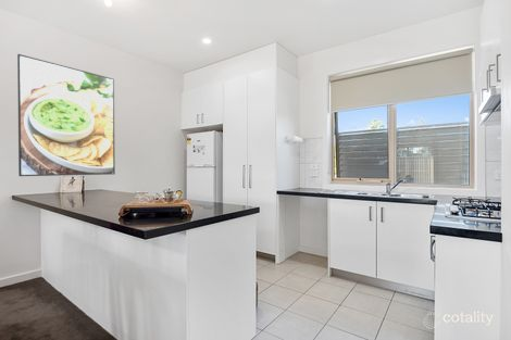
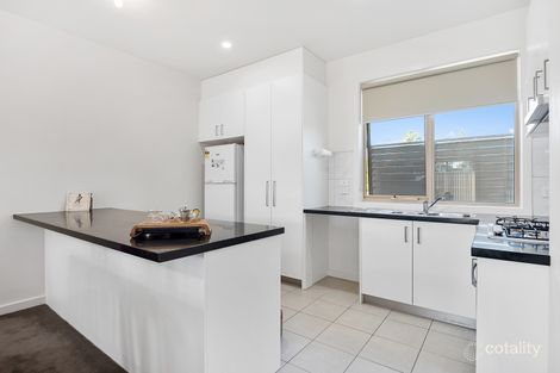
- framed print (72, 122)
